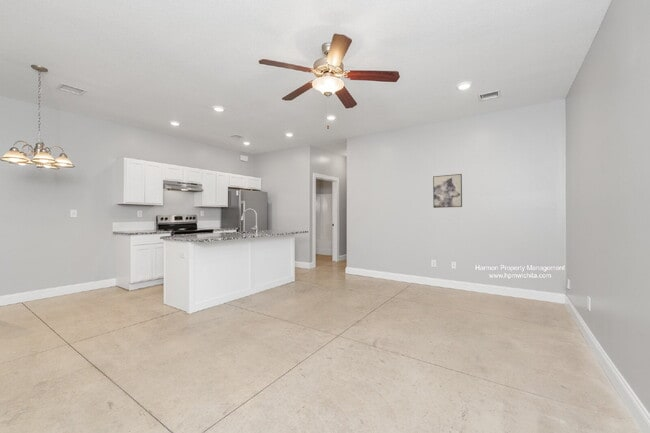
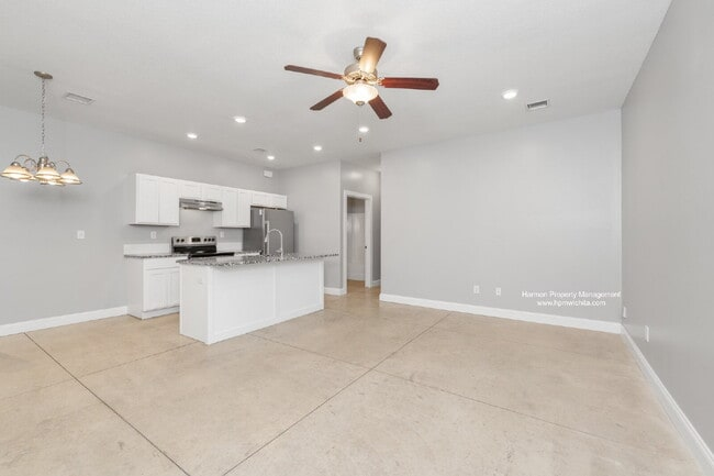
- wall art (447, 191)
